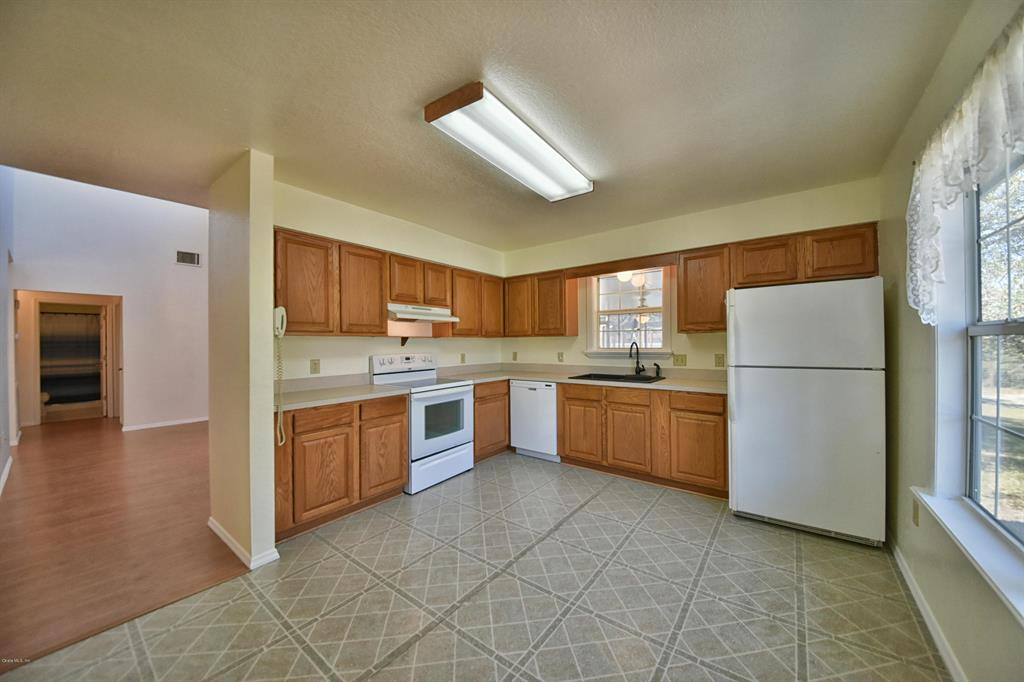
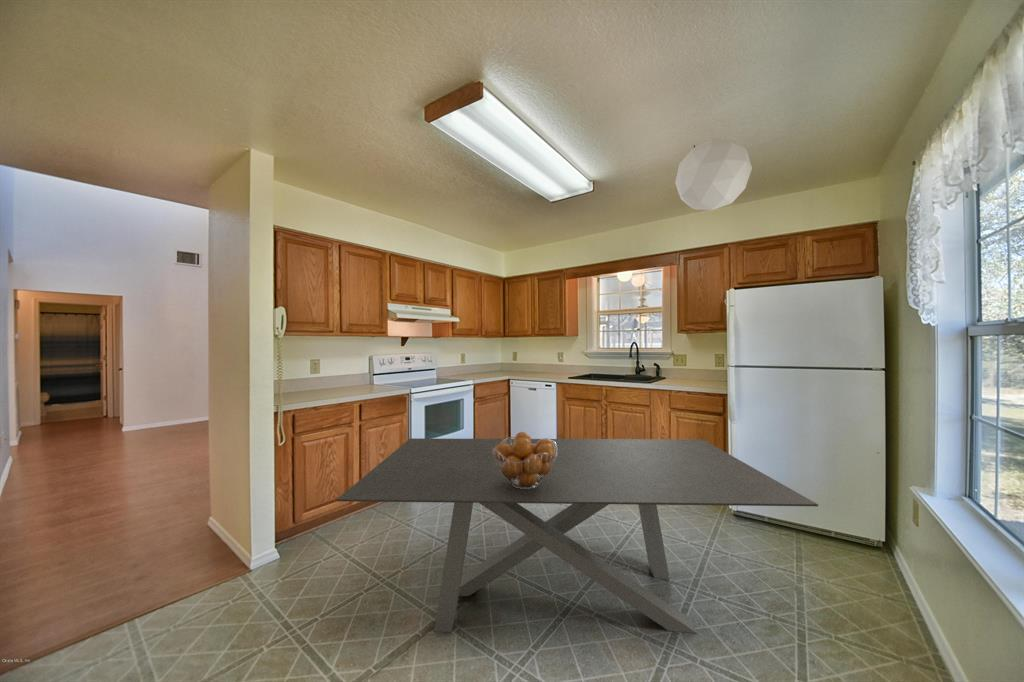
+ dining table (560, 531)
+ fruit basket (524, 458)
+ pendant light (711, 174)
